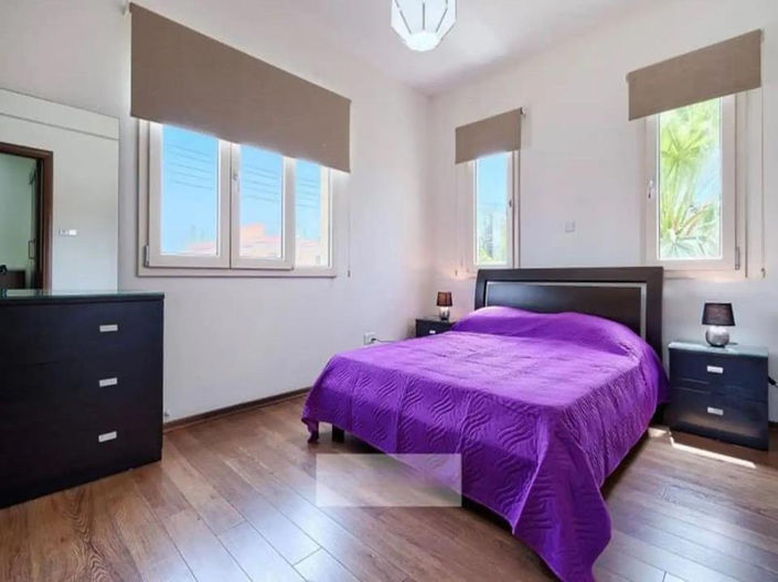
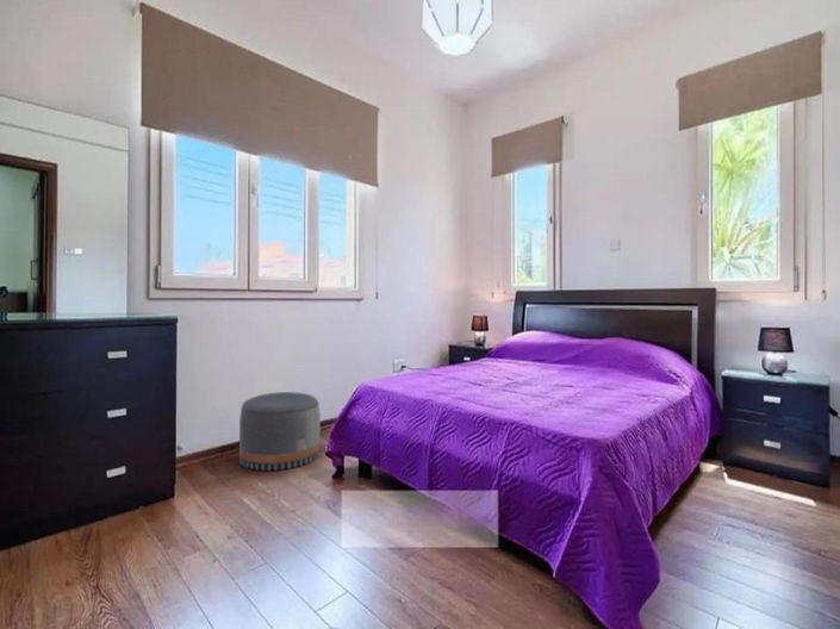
+ pouf (280, 424)
